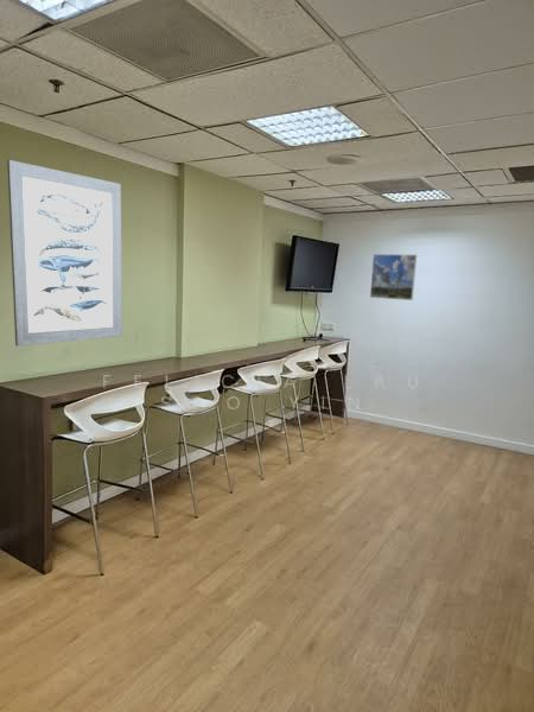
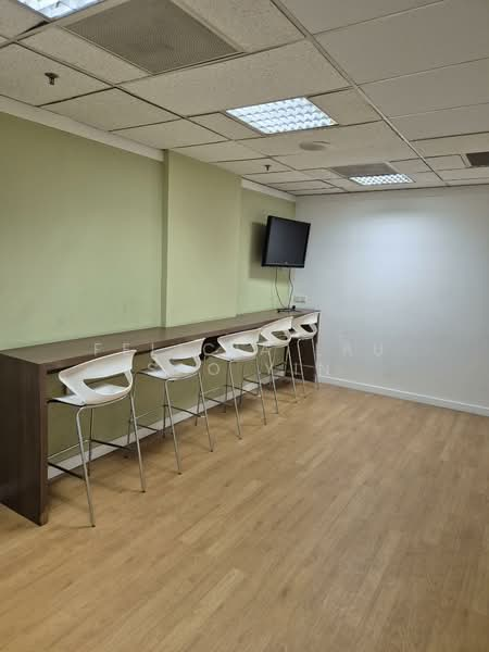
- wall art (71, 259)
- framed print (392, 276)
